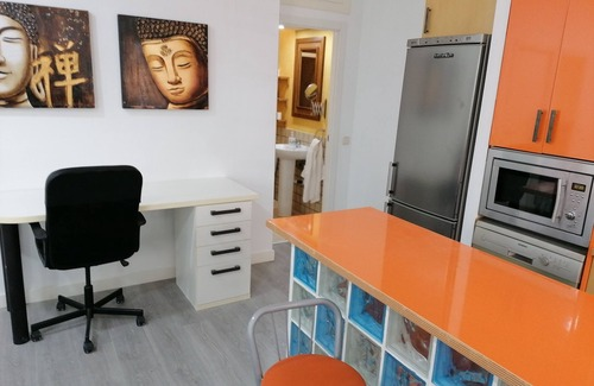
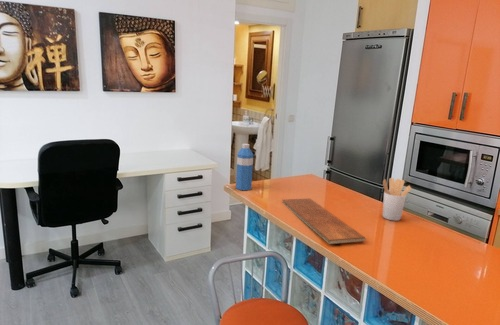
+ chopping board (318, 217)
+ water bottle (244, 166)
+ utensil holder (394, 198)
